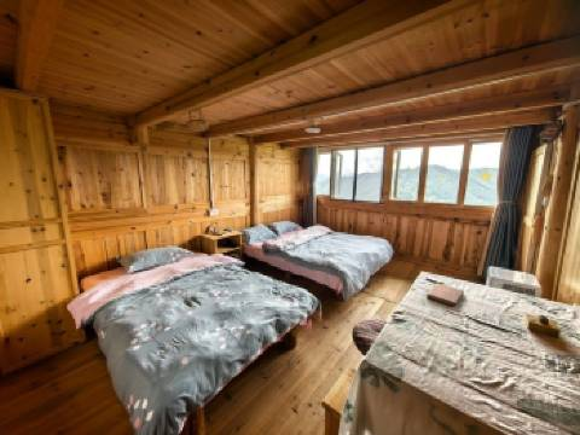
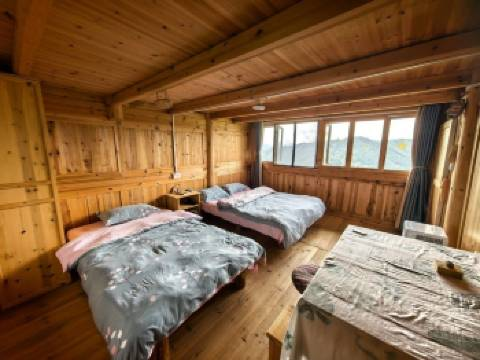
- notebook (445, 294)
